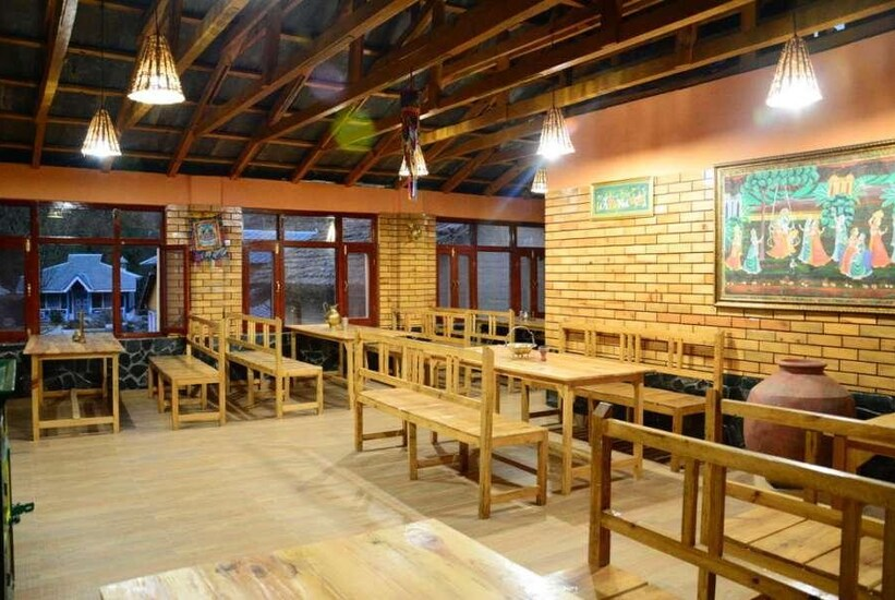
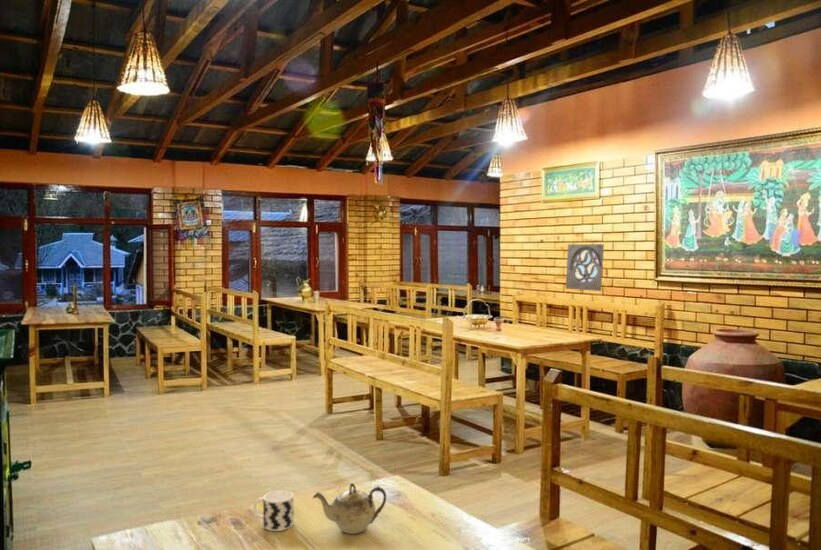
+ cup (273, 510)
+ wall ornament (584, 267)
+ teapot (349, 506)
